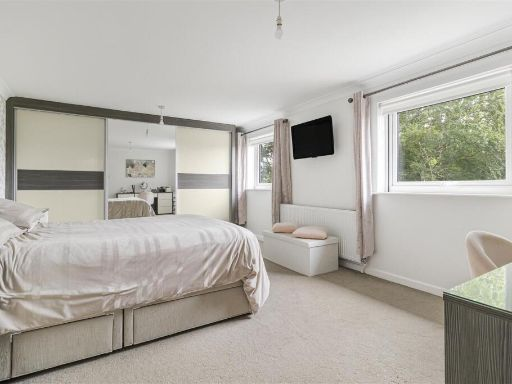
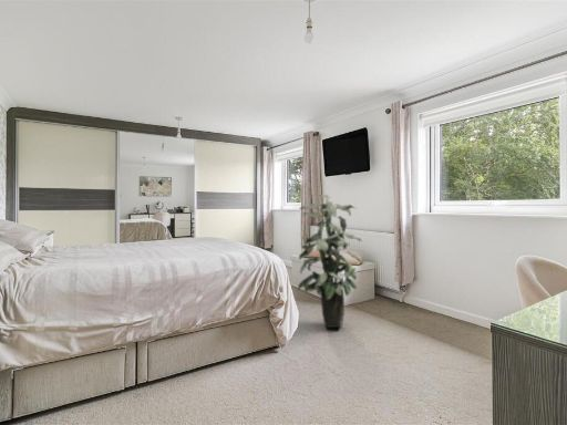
+ indoor plant (327, 259)
